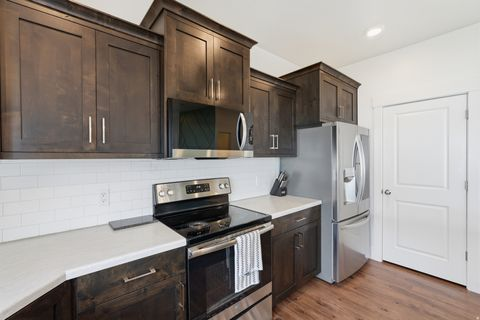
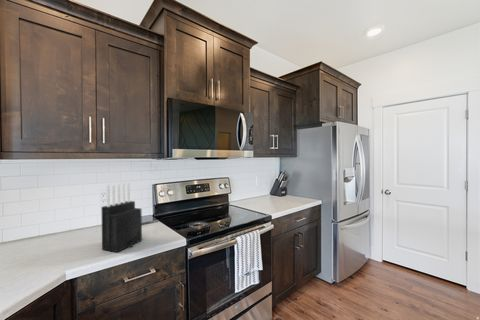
+ knife block (124, 214)
